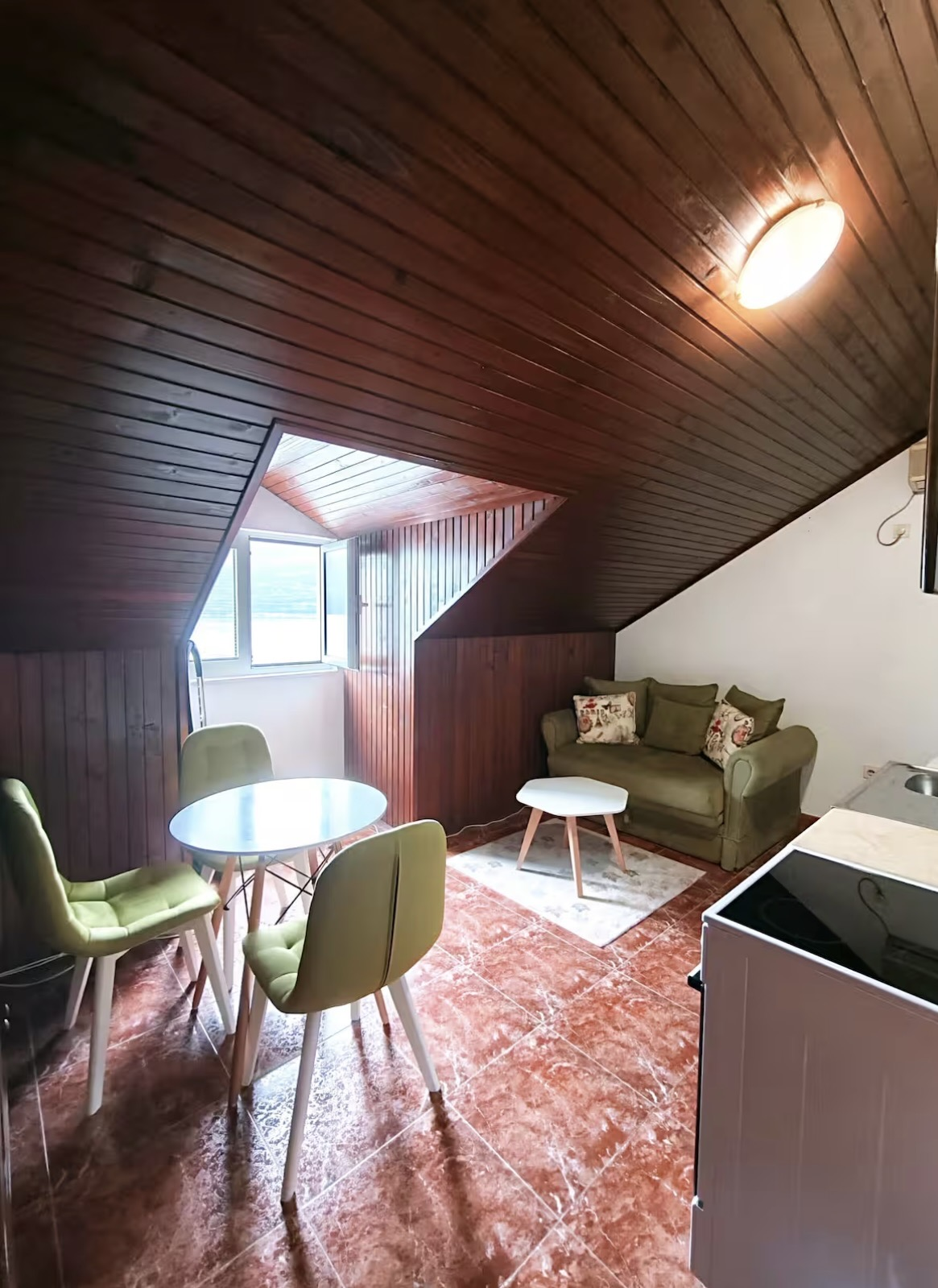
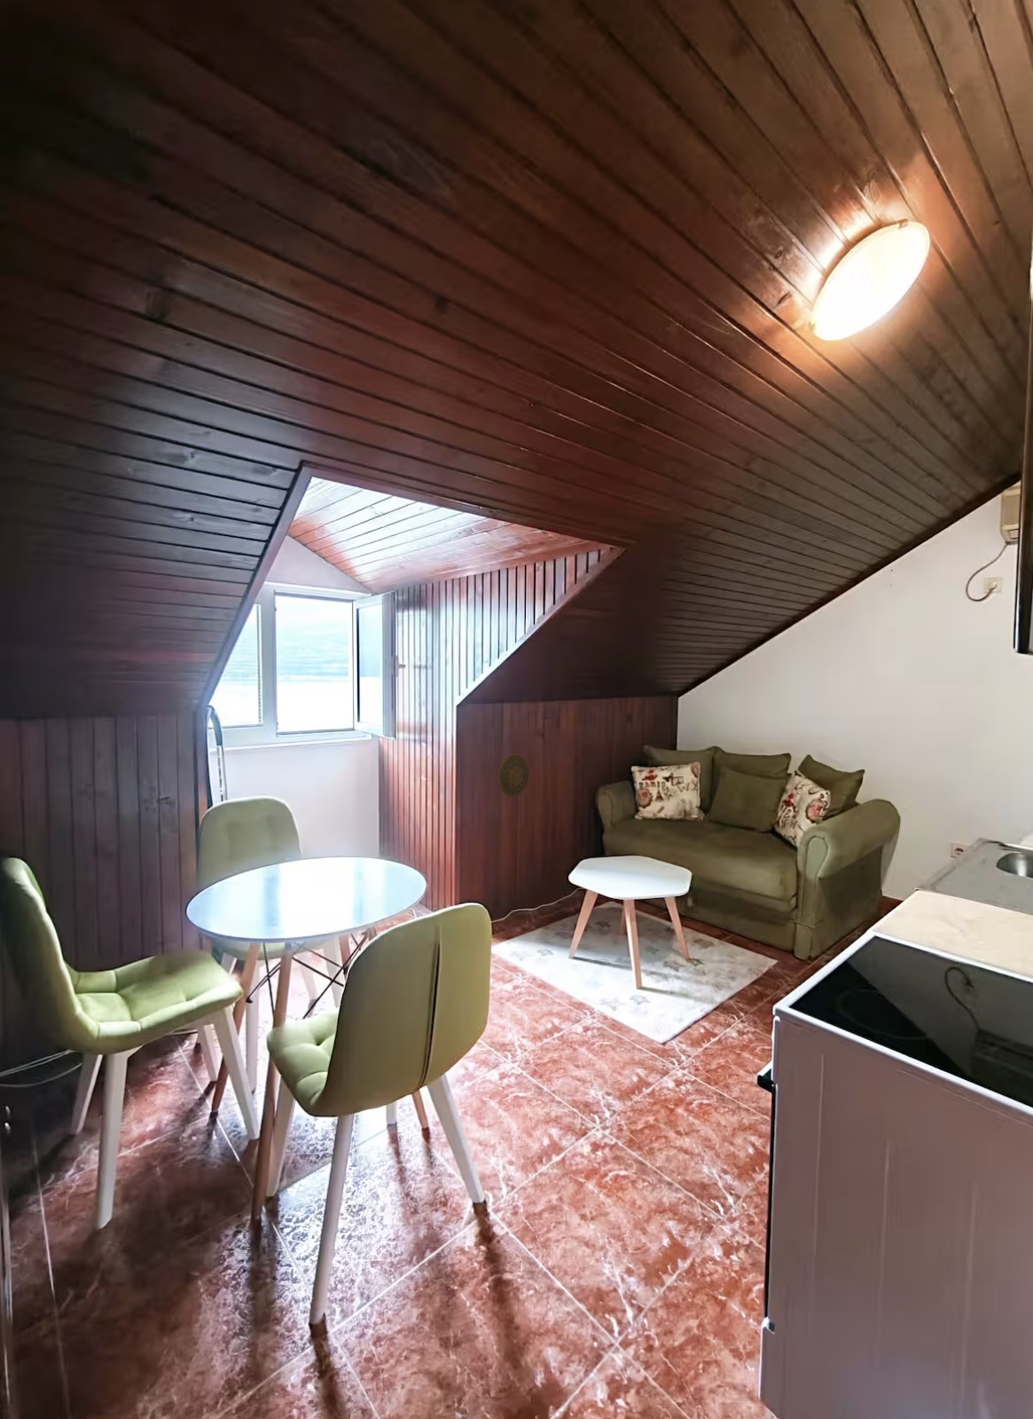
+ decorative plate (515, 776)
